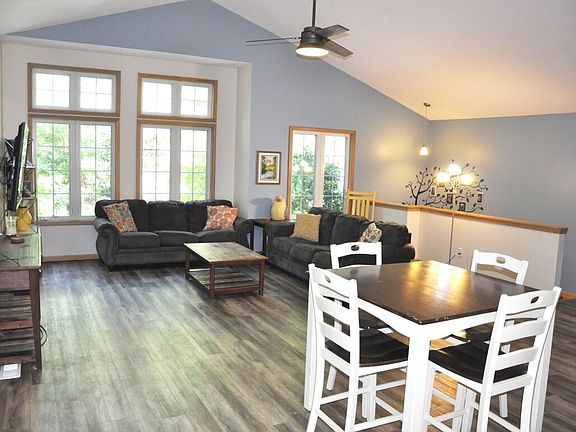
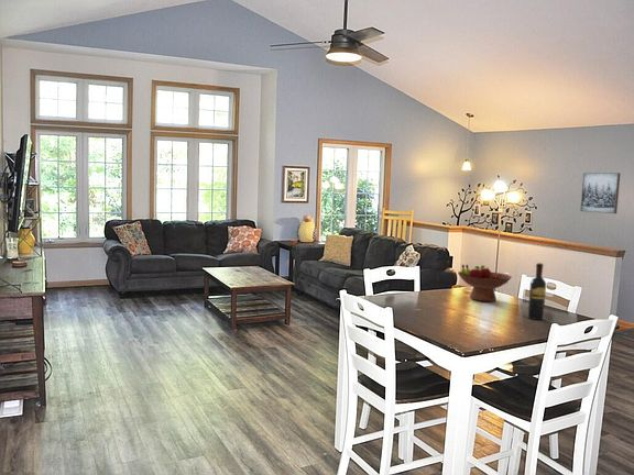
+ fruit bowl (483, 281)
+ wine bottle (537, 290)
+ wall art (599, 192)
